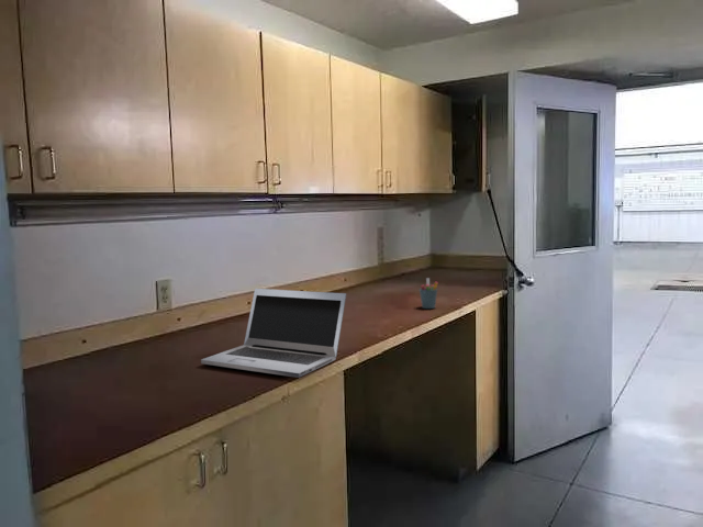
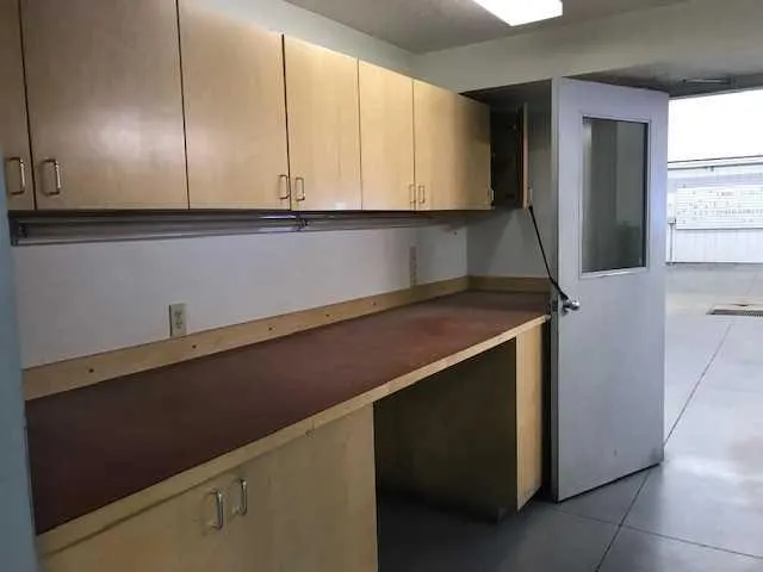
- laptop (275, 328)
- pen holder (428, 293)
